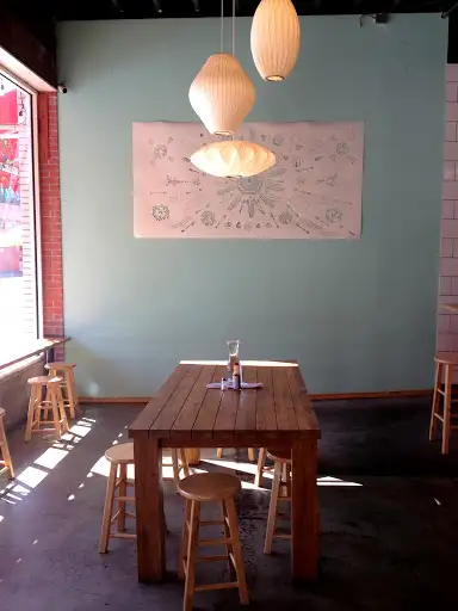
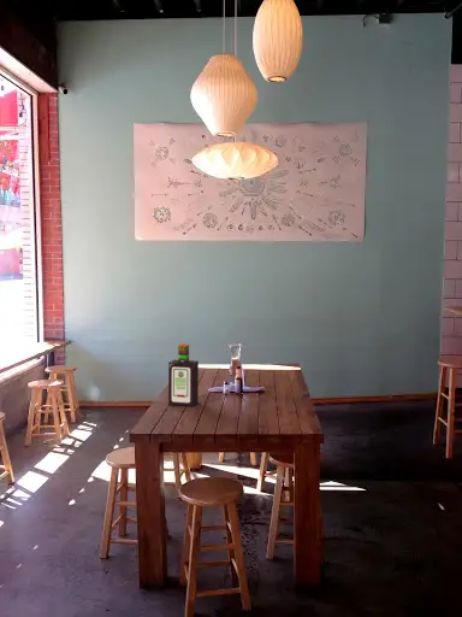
+ bottle (183, 374)
